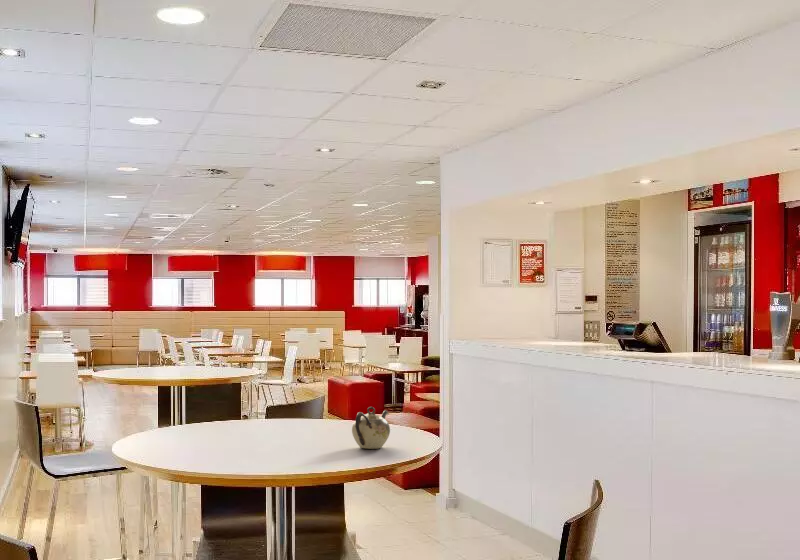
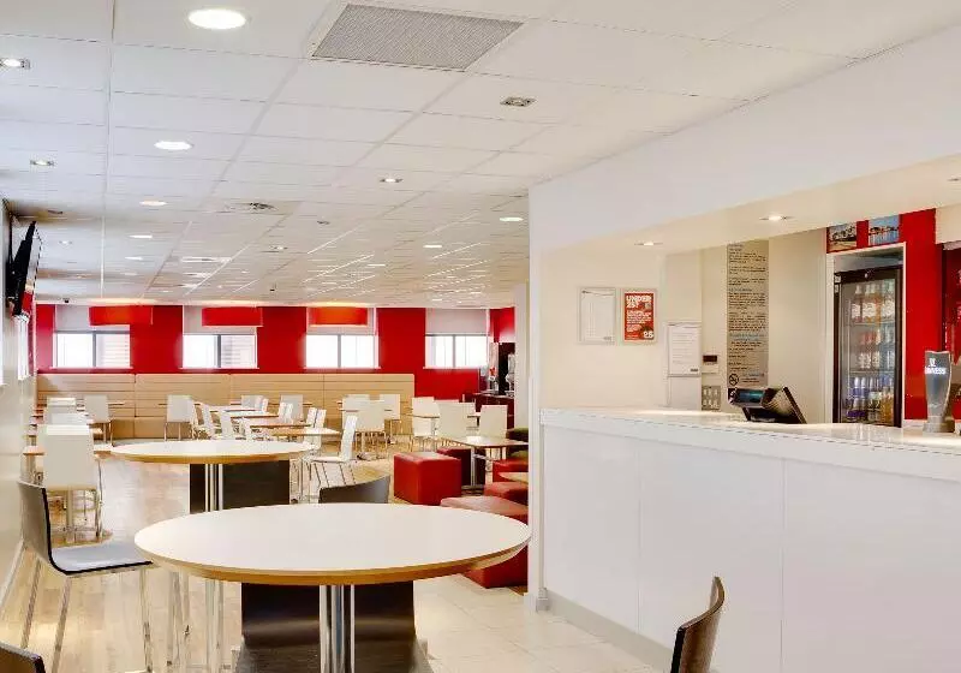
- teapot (372, 426)
